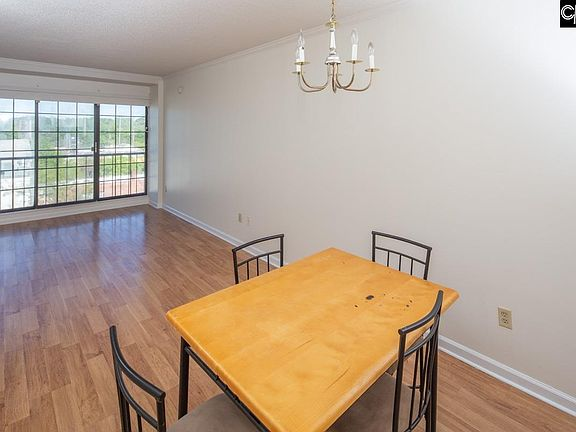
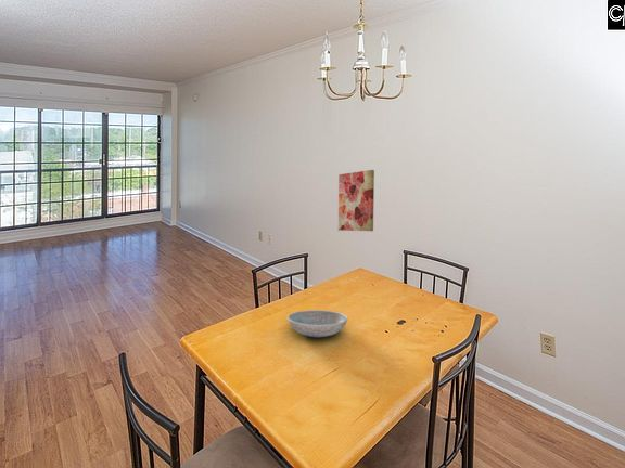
+ wall art (355, 202)
+ dish (317, 325)
